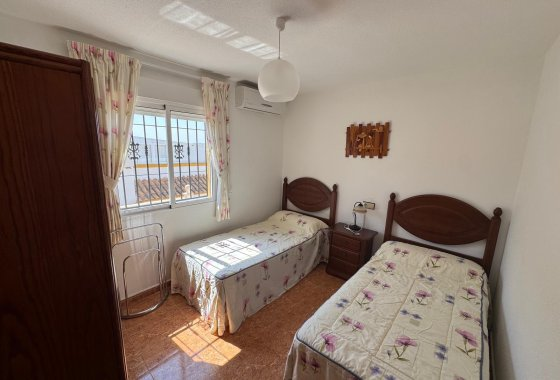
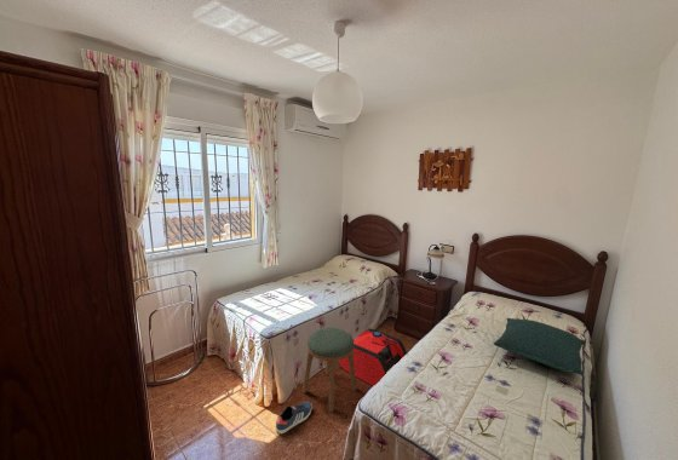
+ backpack (372, 351)
+ sneaker (294, 412)
+ pillow (539, 343)
+ stool (329, 363)
